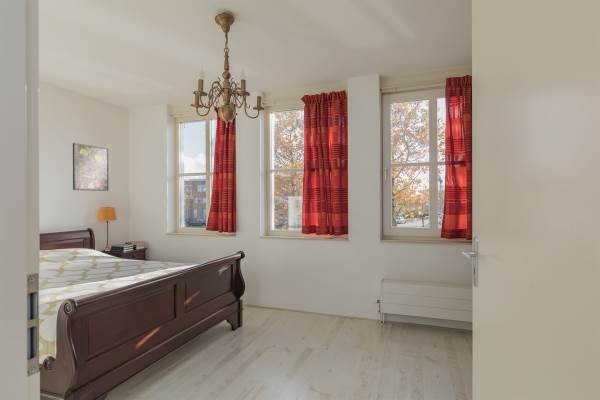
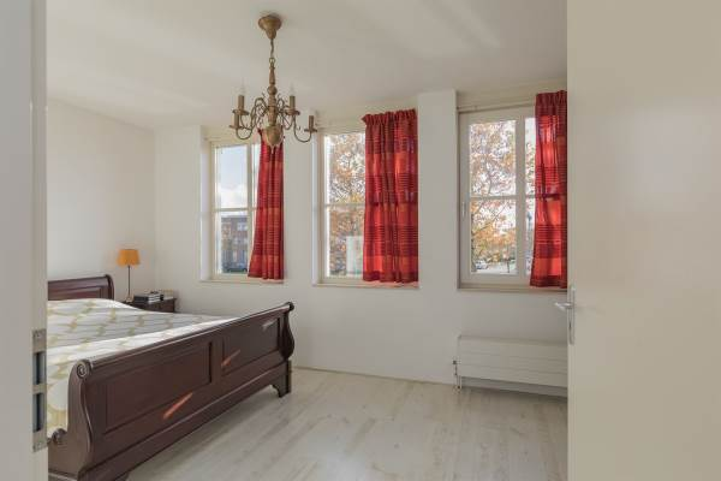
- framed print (91, 168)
